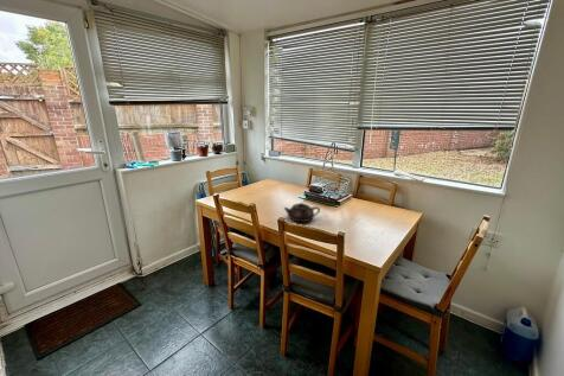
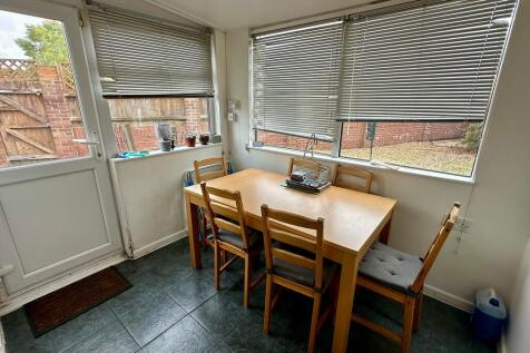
- teapot (301, 211)
